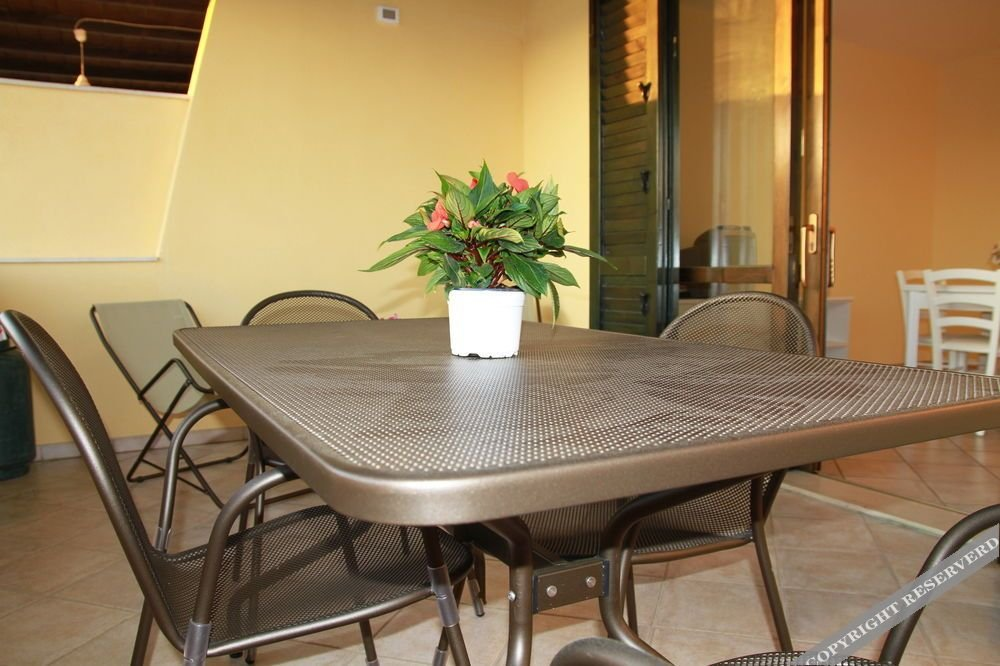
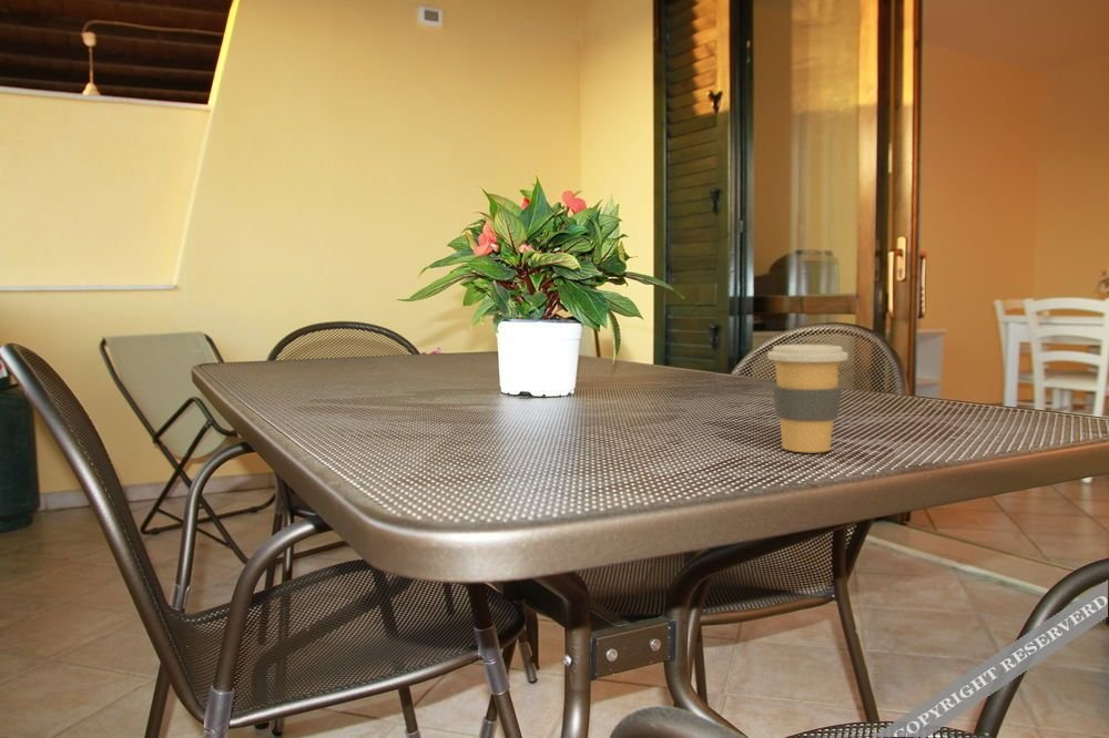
+ coffee cup (806, 397)
